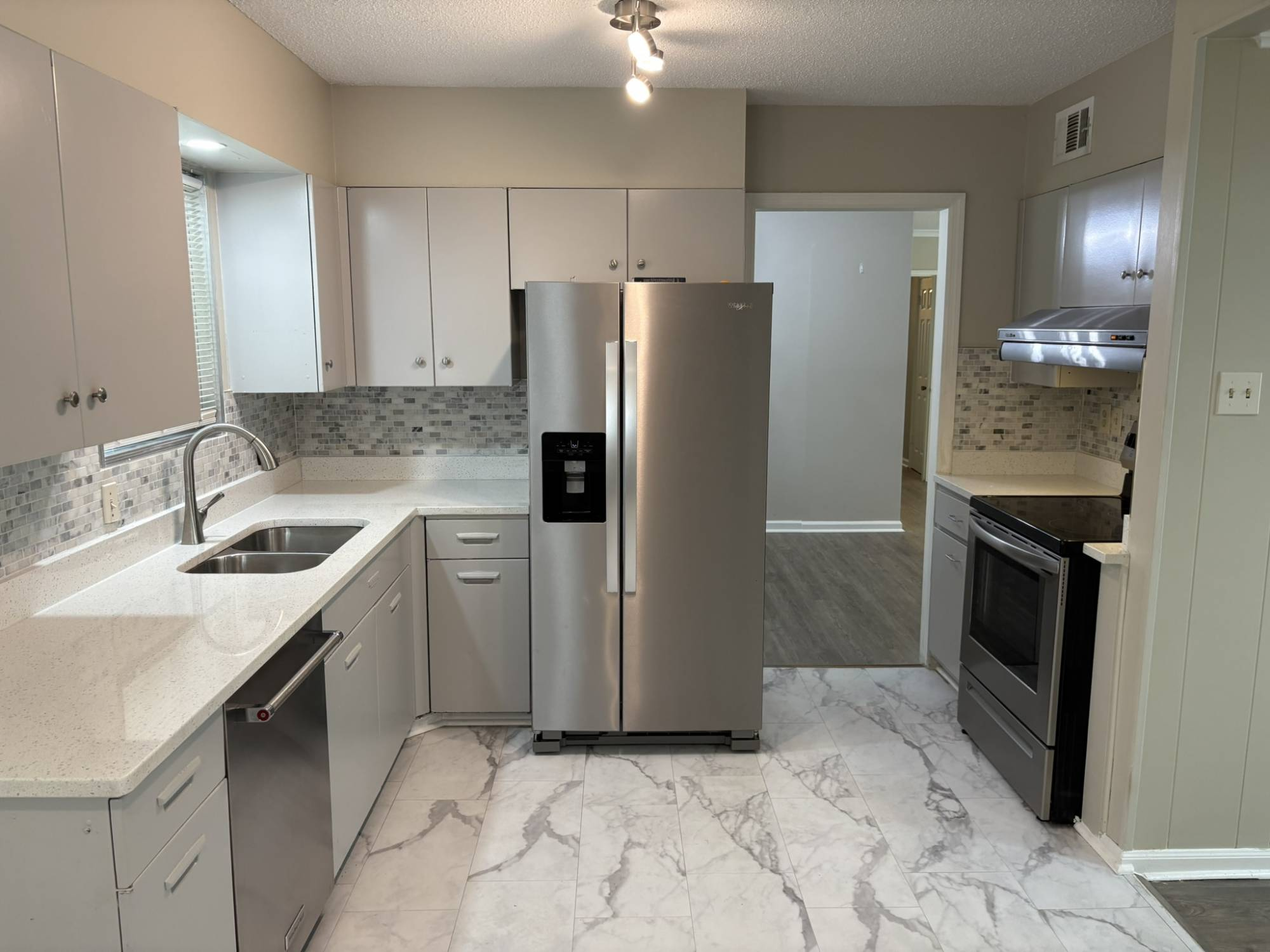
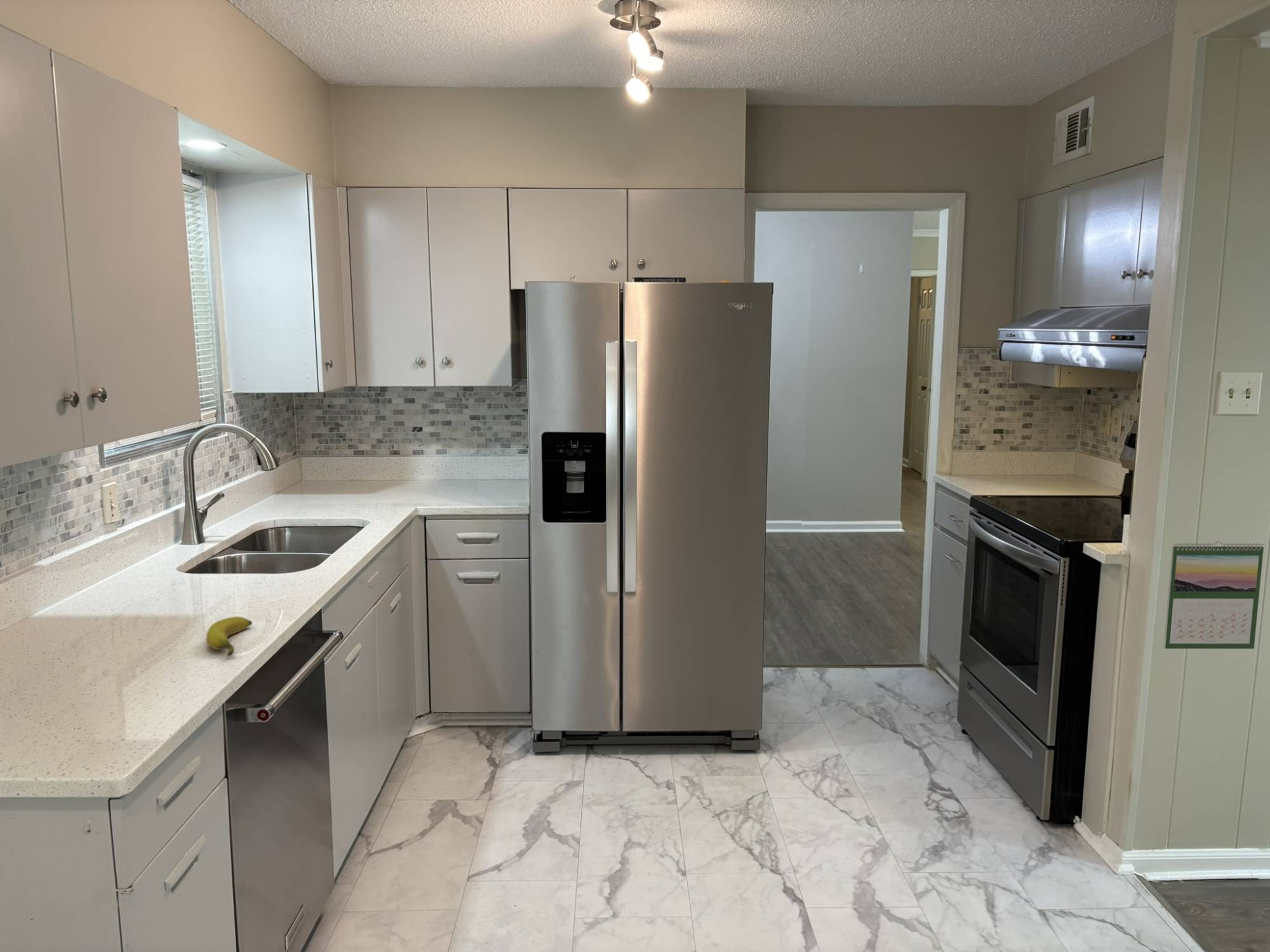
+ banana (227, 633)
+ calendar (1213, 595)
